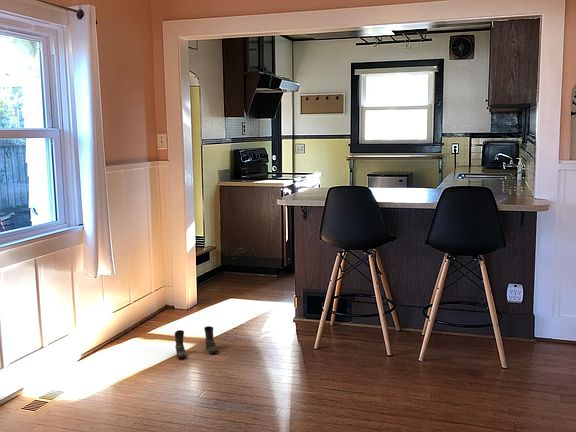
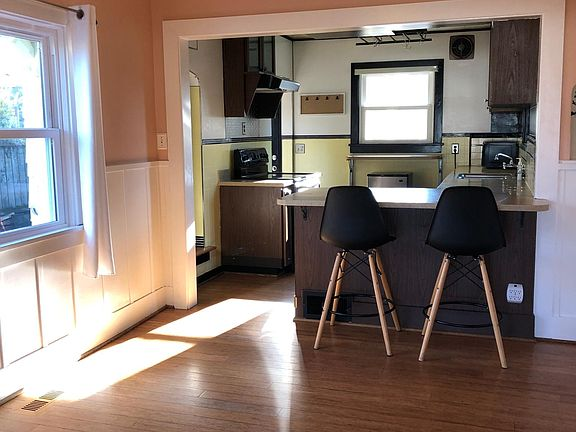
- boots (205, 342)
